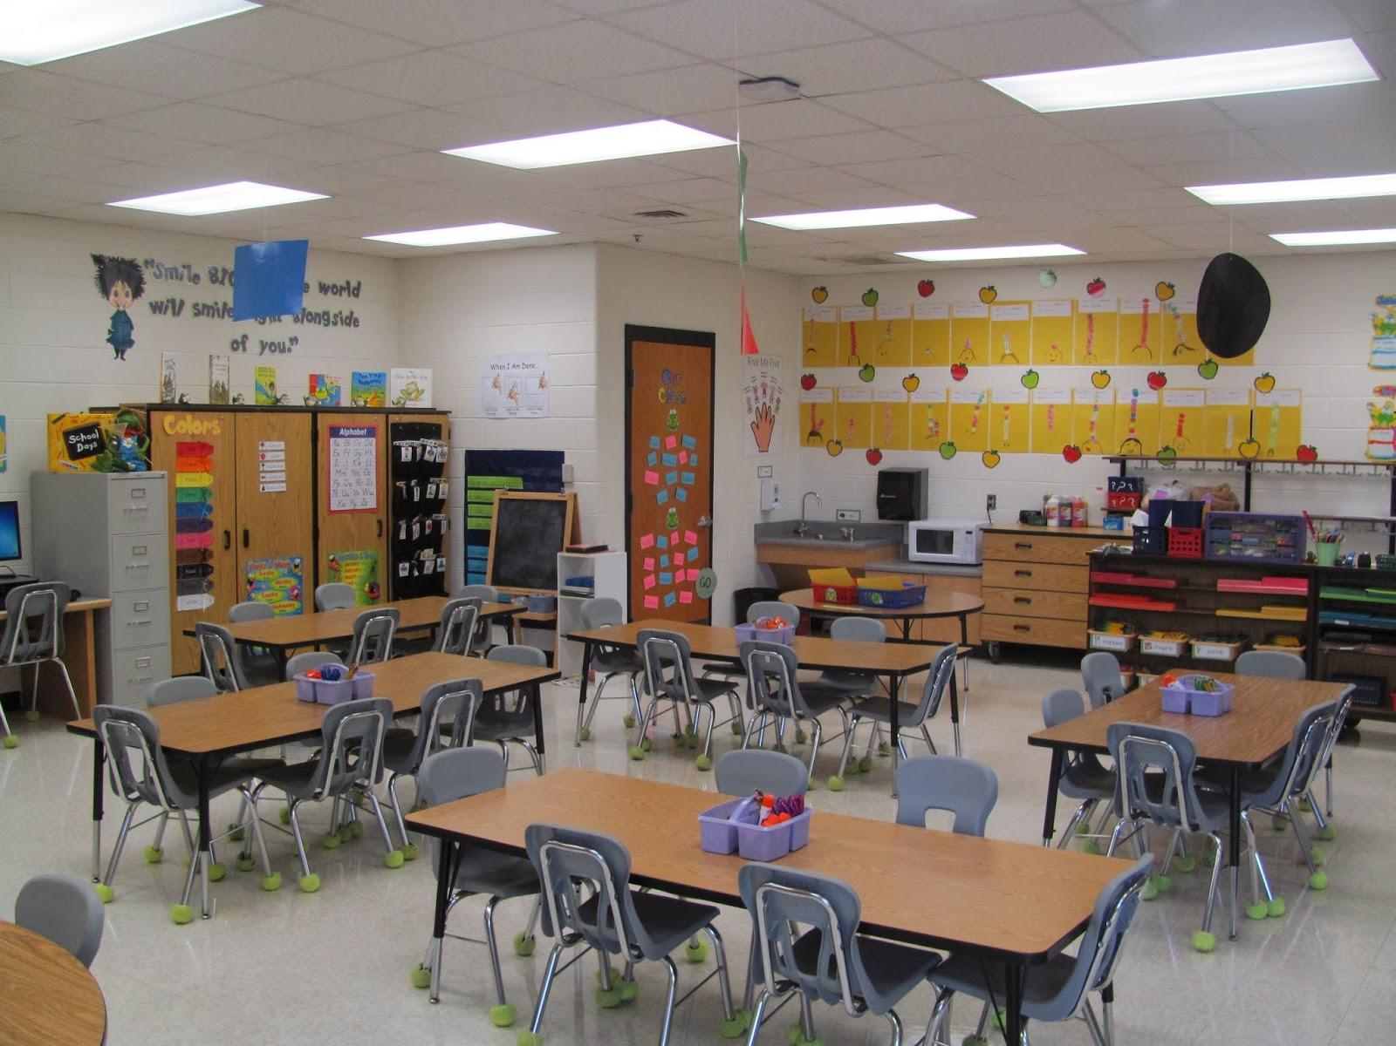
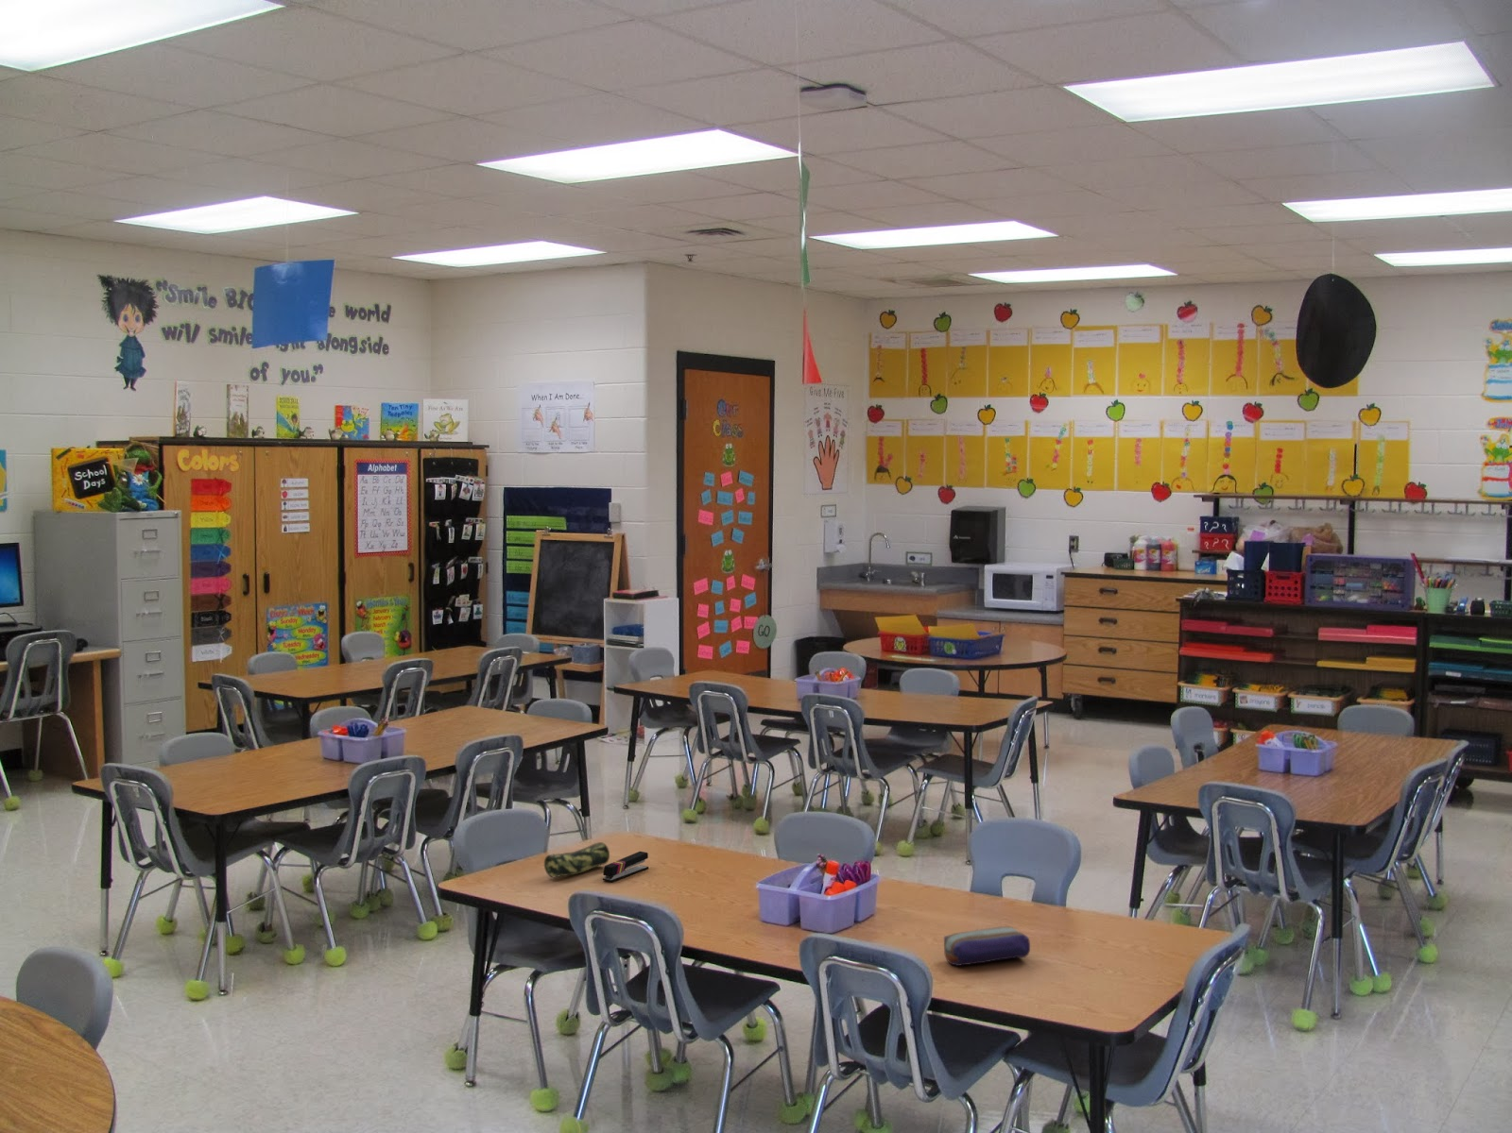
+ pencil case (987, 946)
+ stapler (625, 865)
+ pencil case (575, 860)
